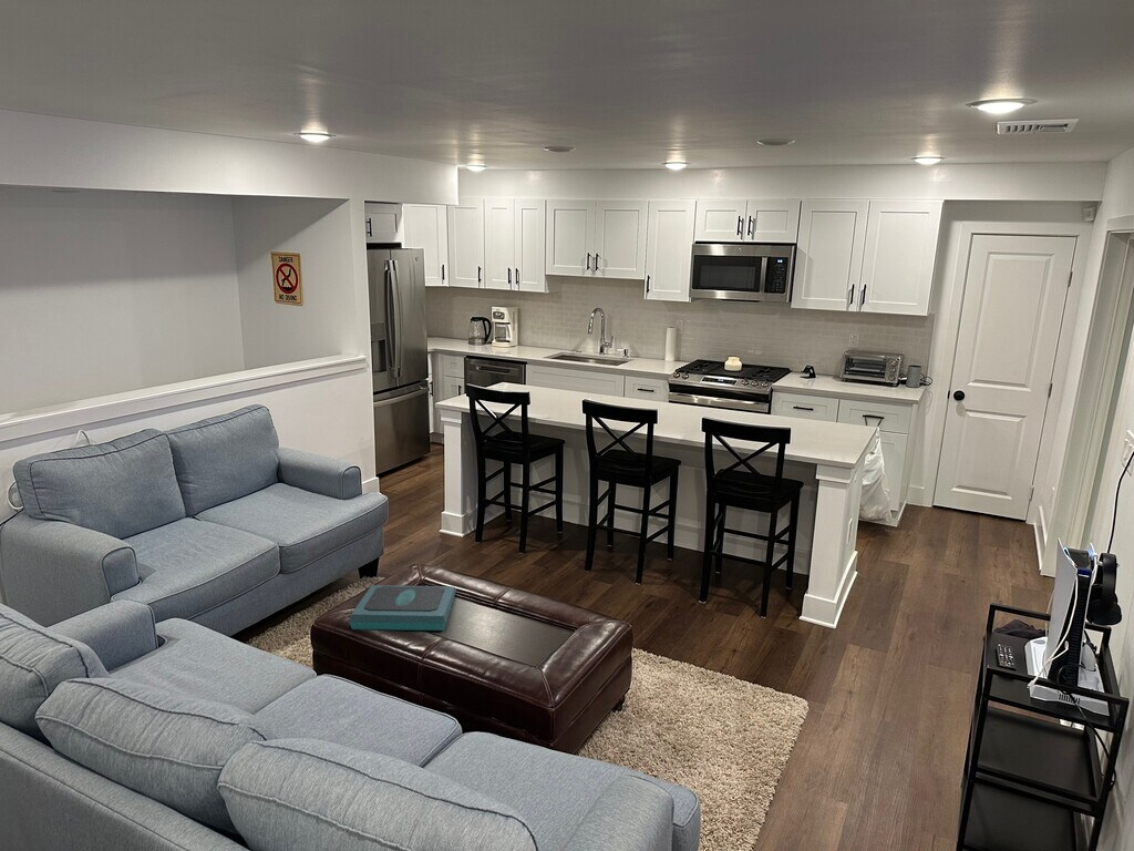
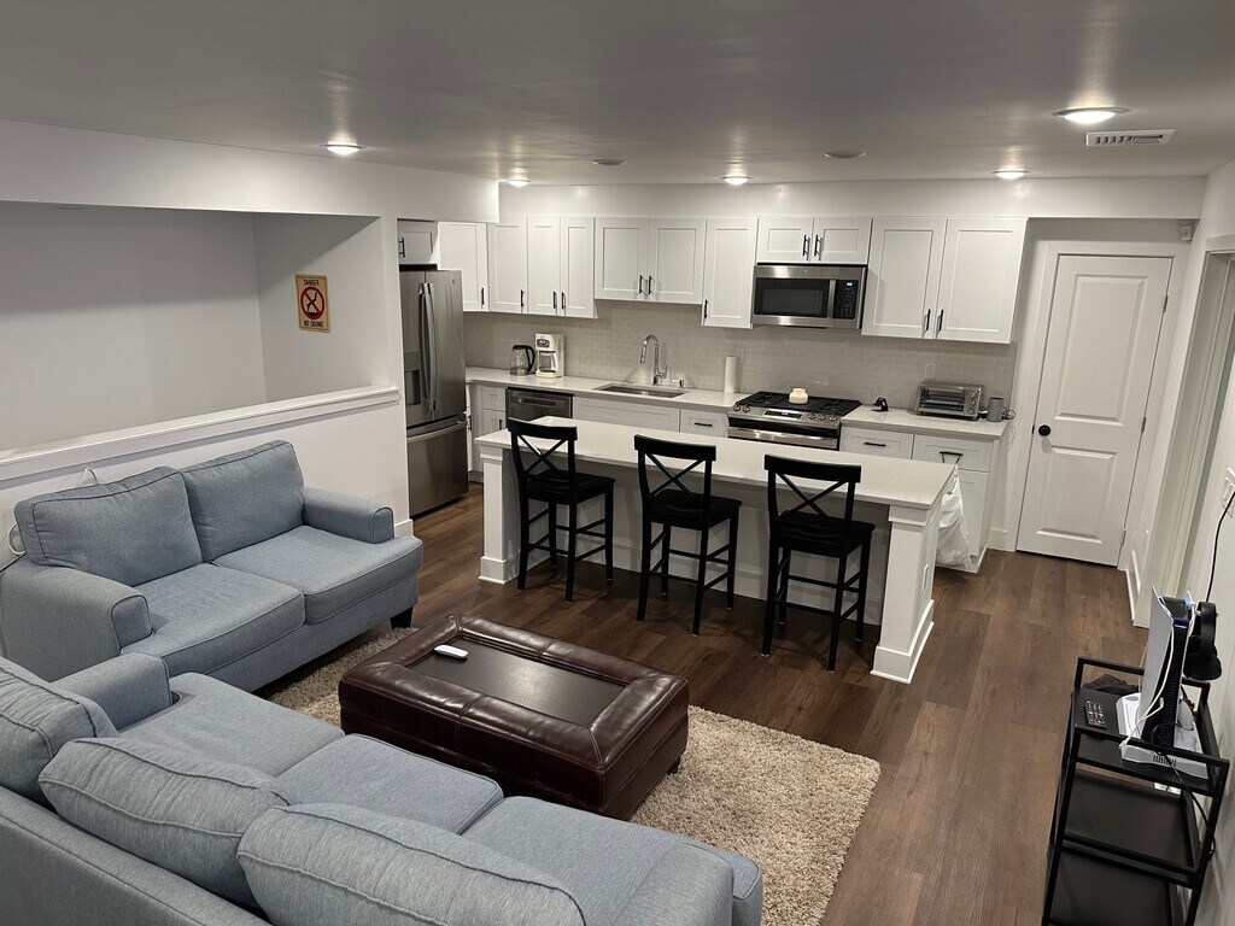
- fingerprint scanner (405, 603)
